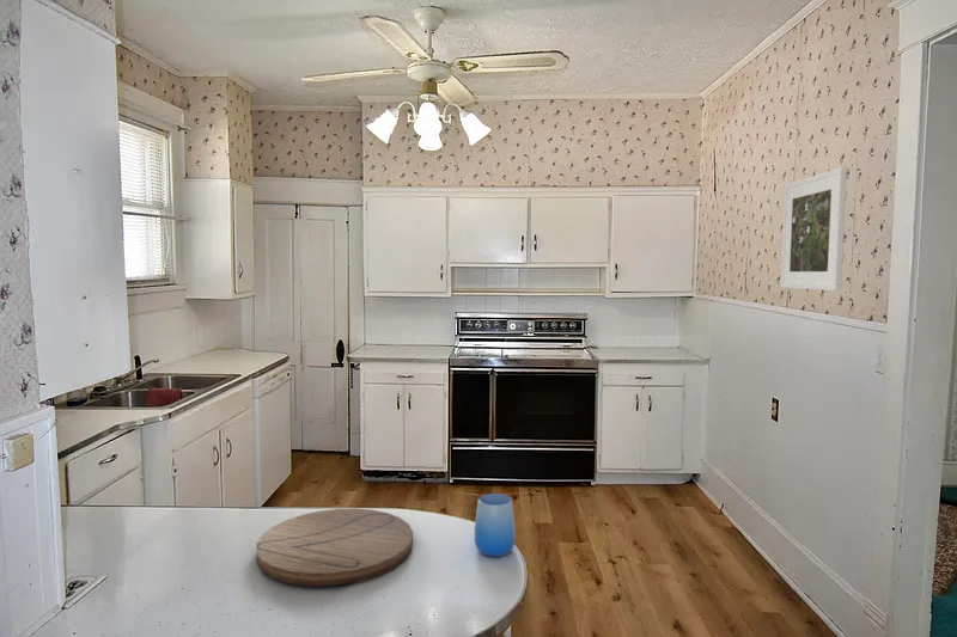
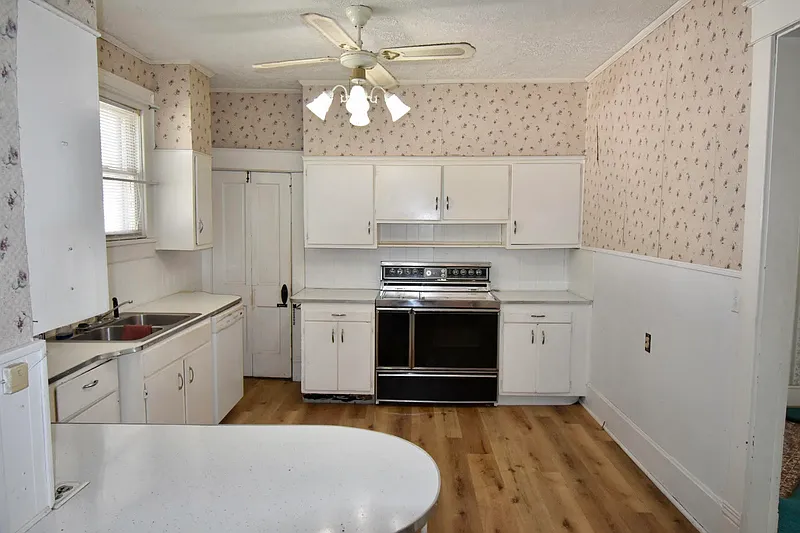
- cutting board (336, 543)
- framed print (810, 233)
- cup (494, 525)
